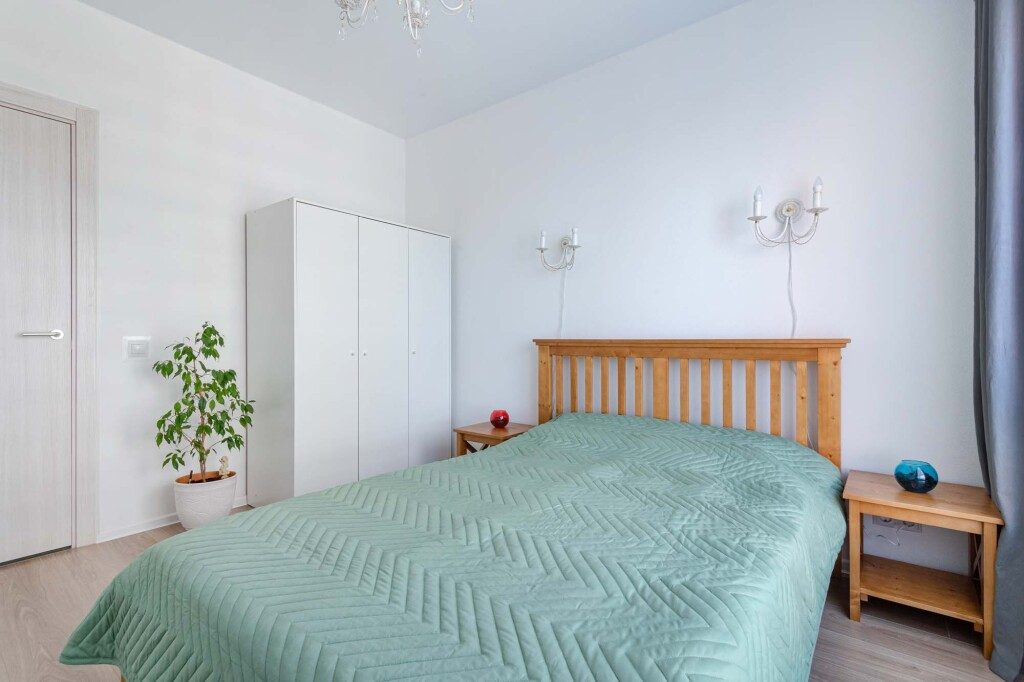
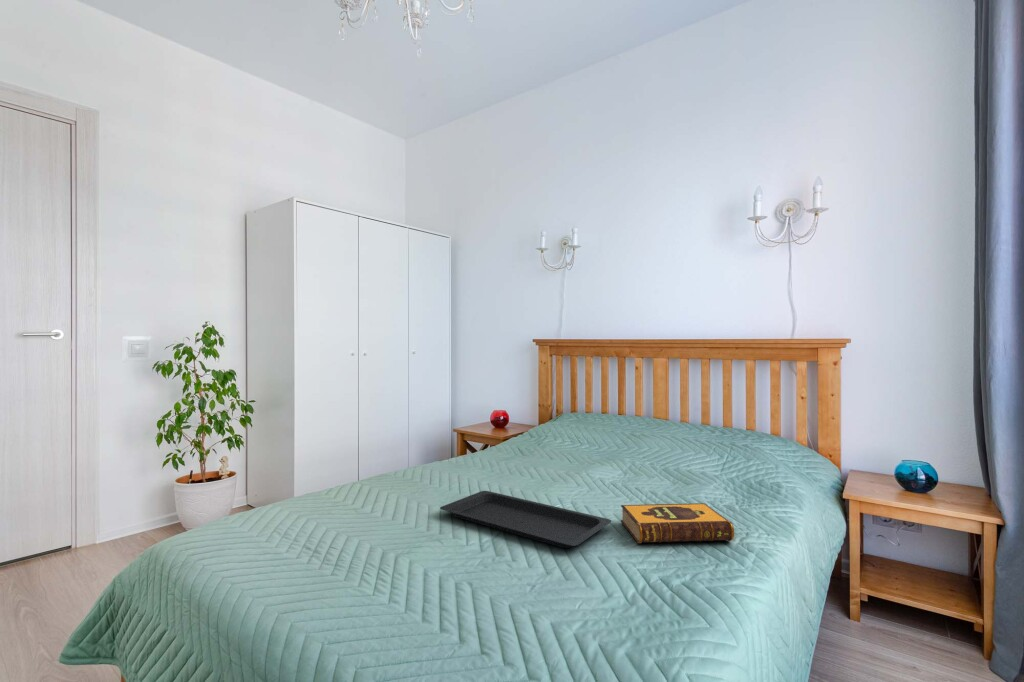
+ hardback book (674, 523)
+ serving tray (522, 518)
